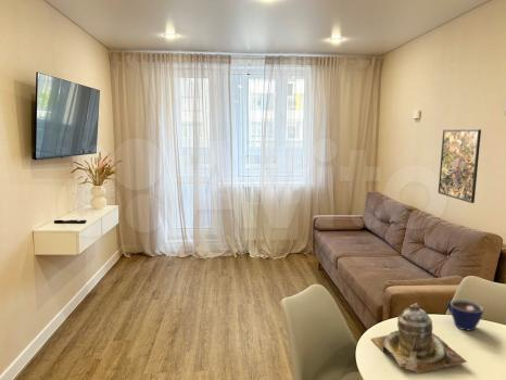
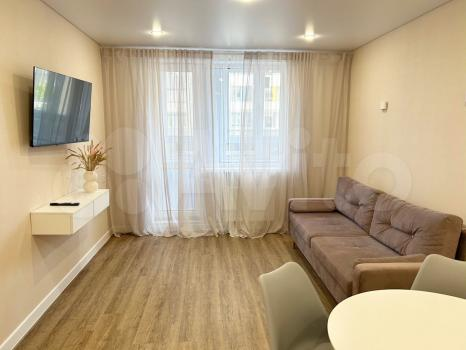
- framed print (457, 164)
- teapot (417, 327)
- cup (461, 313)
